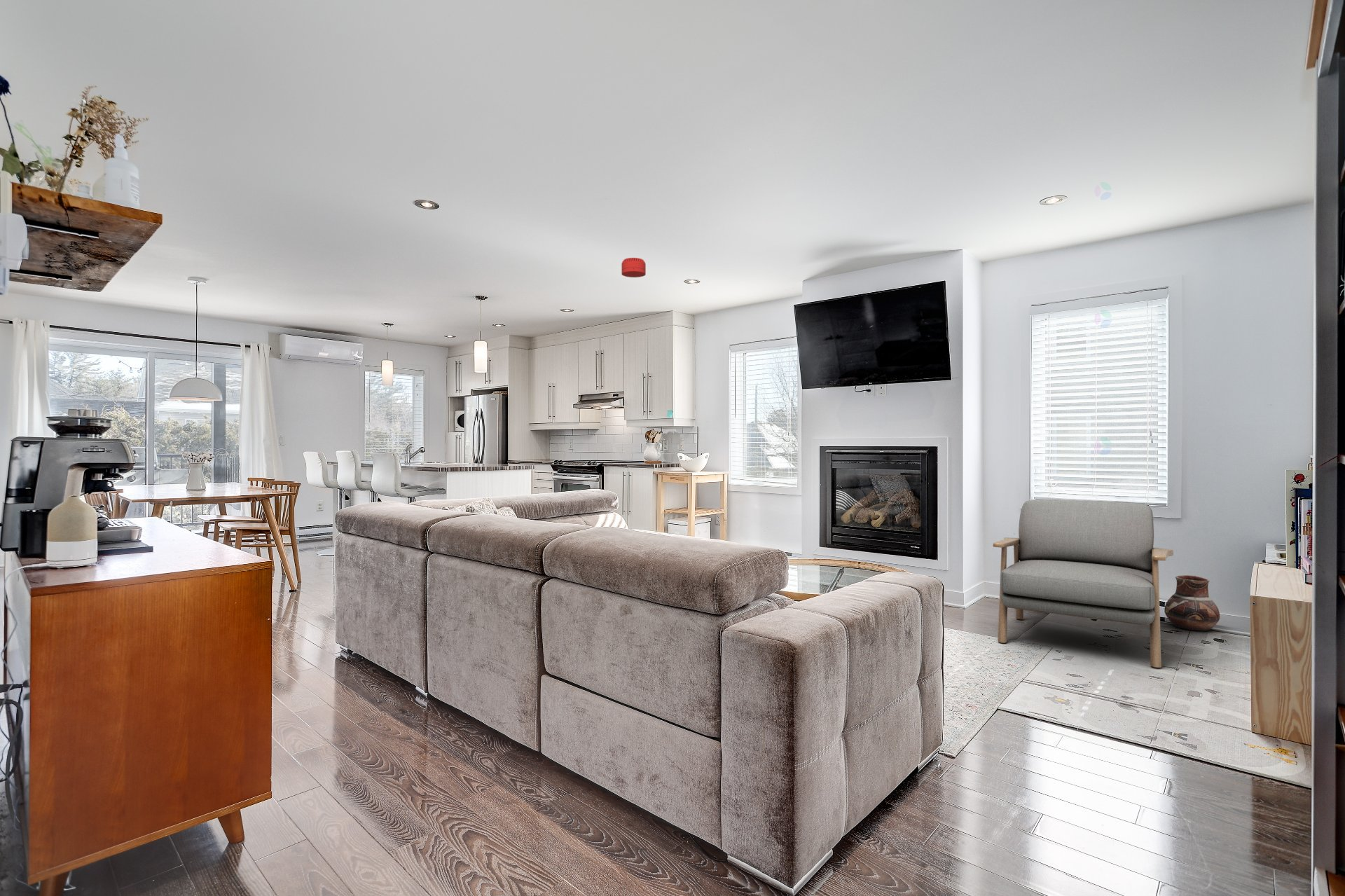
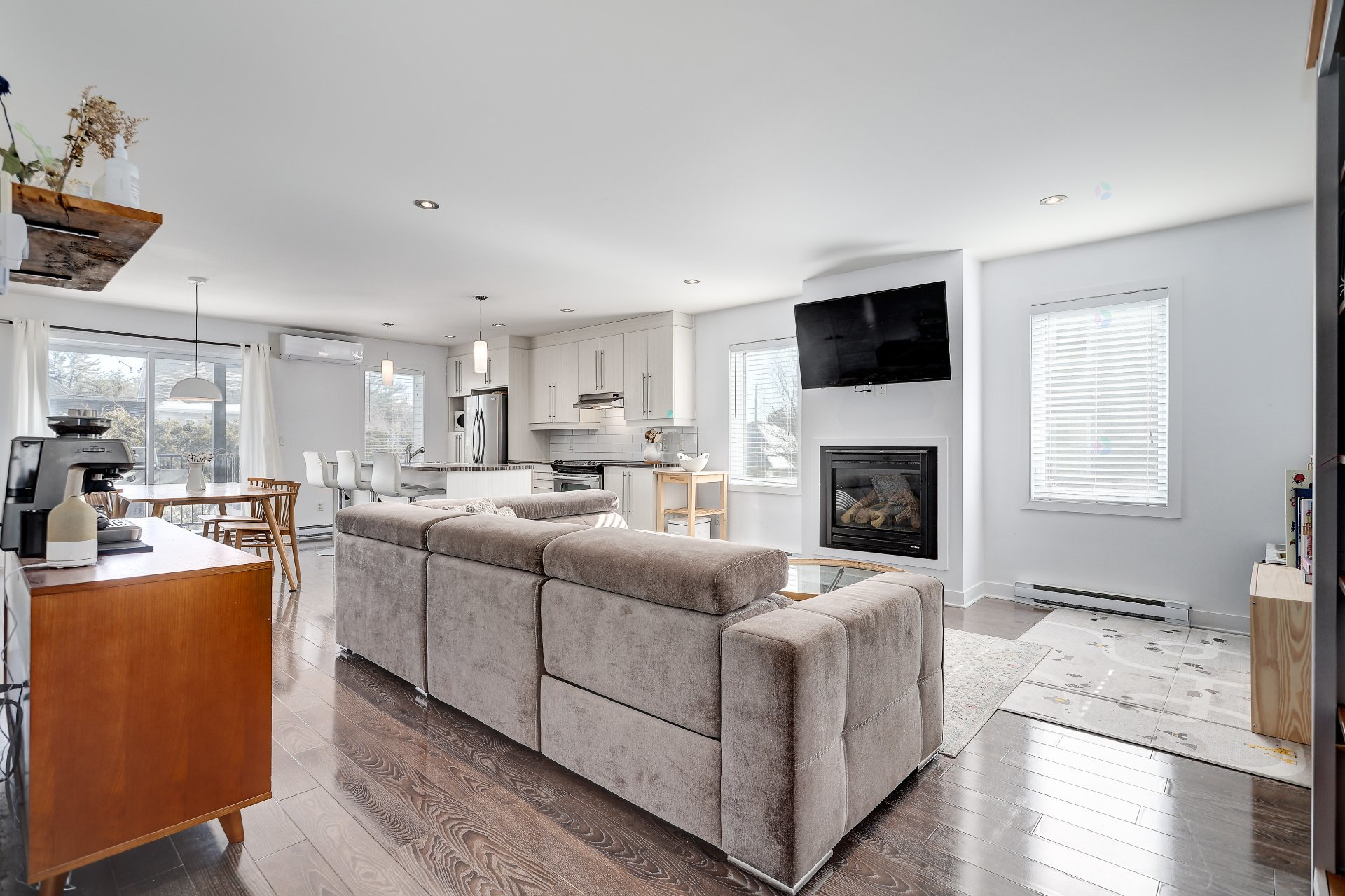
- armchair (1079, 572)
- smoke detector (633, 267)
- ceramic pot (1192, 602)
